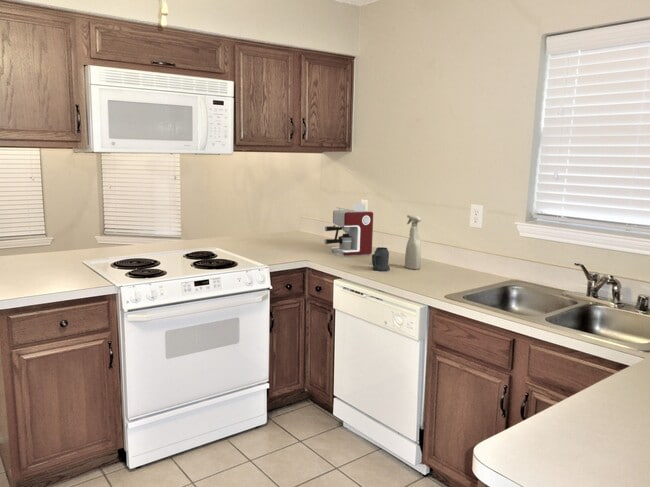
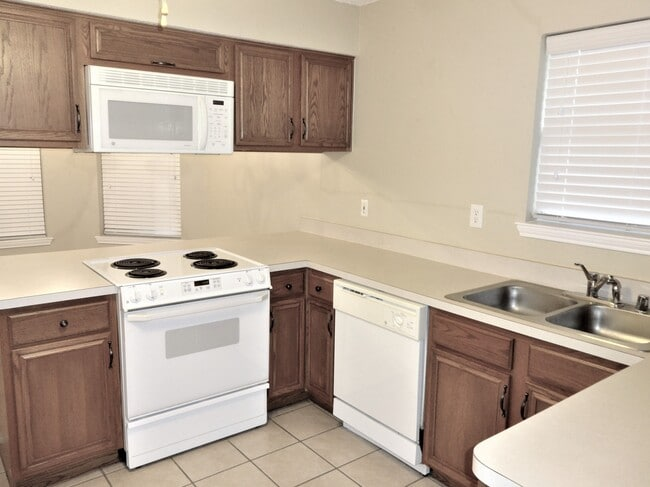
- spray bottle (413, 242)
- coffee maker (346, 228)
- mug (379, 259)
